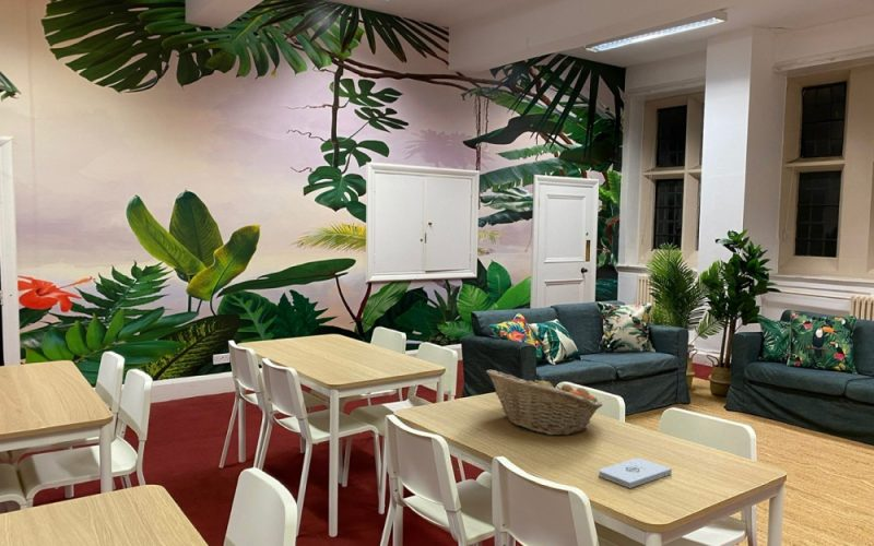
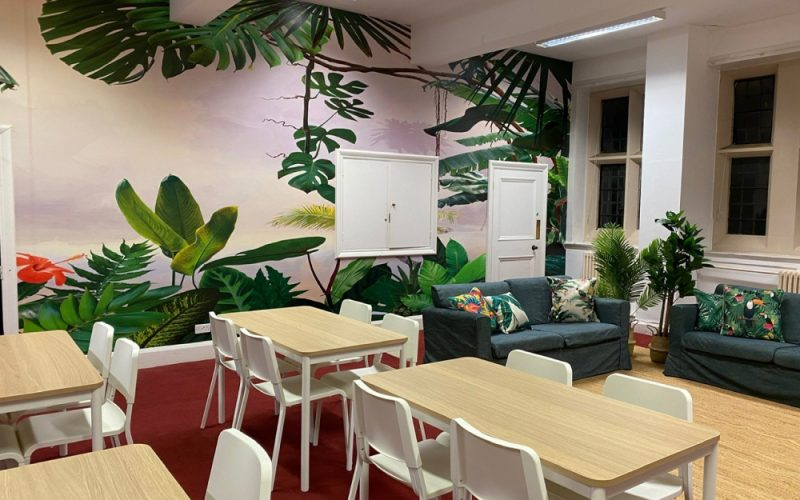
- fruit basket (542, 396)
- notepad (634, 472)
